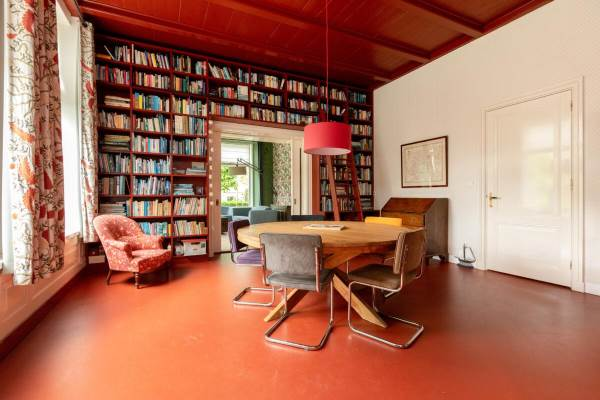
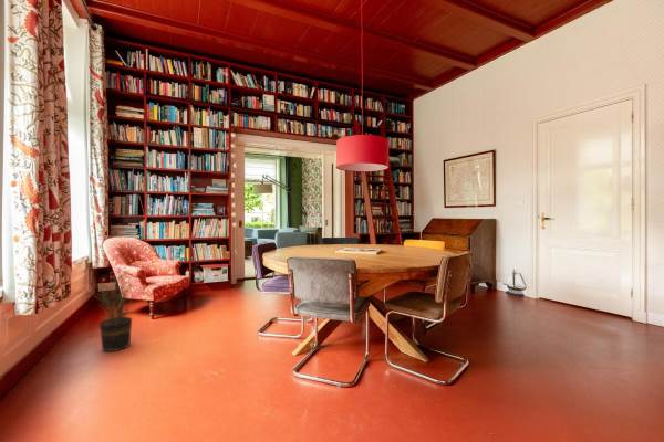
+ potted plant (113, 308)
